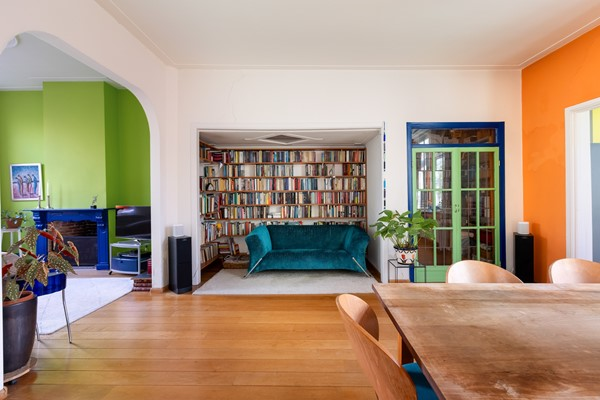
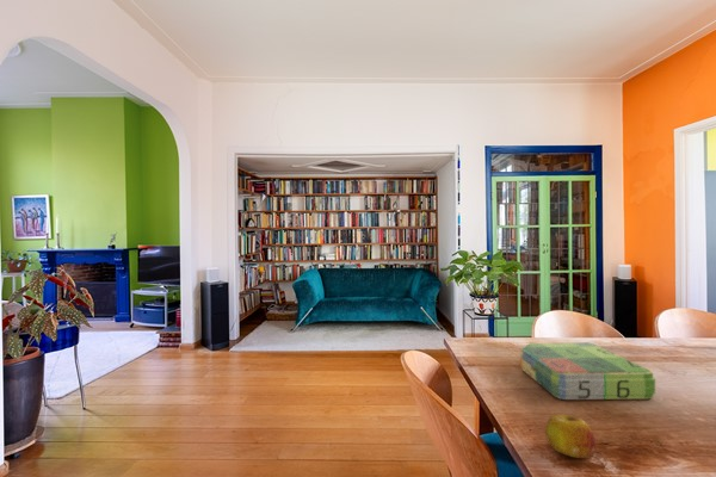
+ board game (576, 366)
+ fruit (569, 435)
